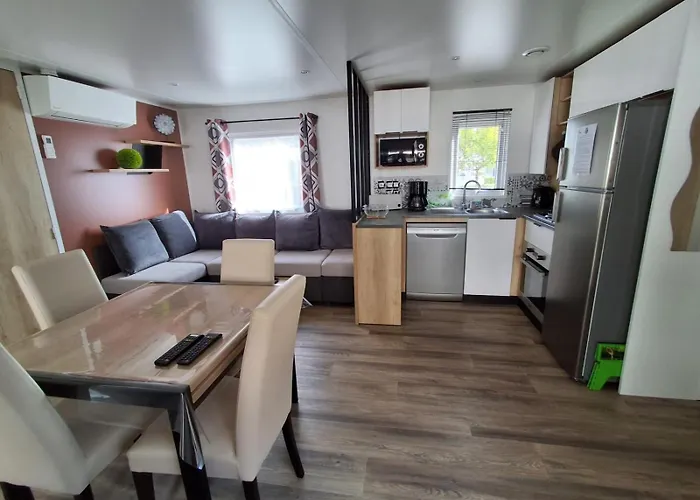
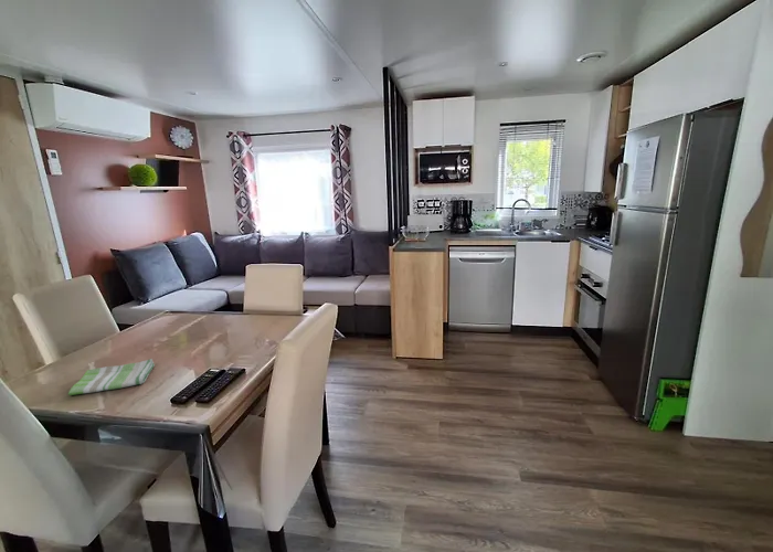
+ dish towel (114, 375)
